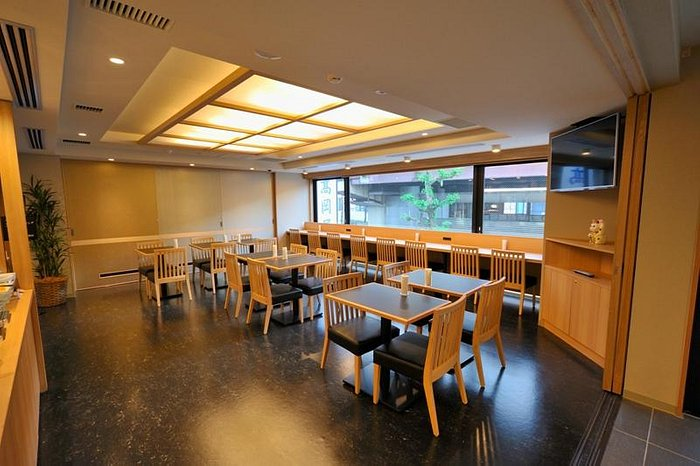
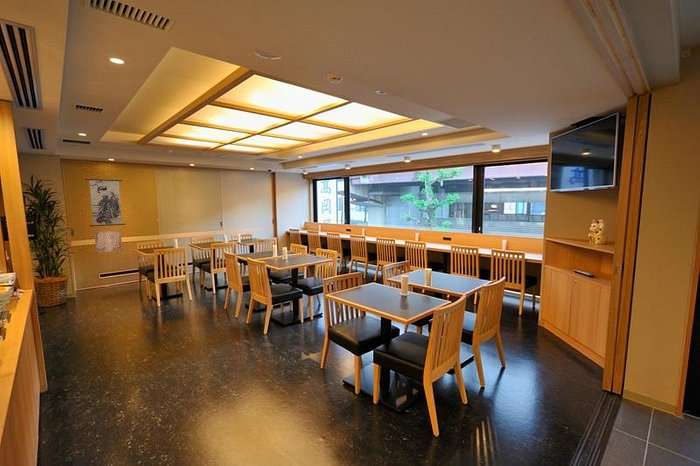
+ wall scroll (105, 199)
+ wall art (108, 241)
